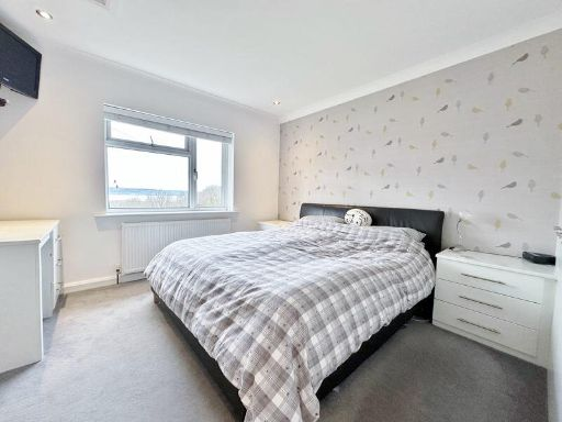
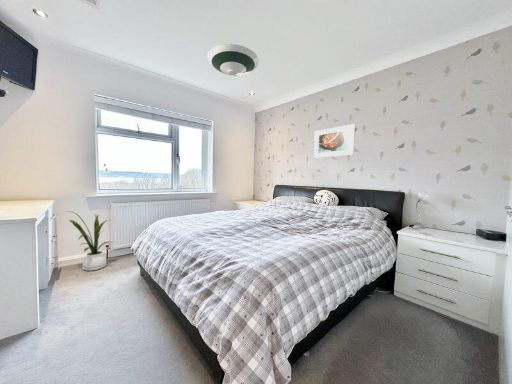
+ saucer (233, 67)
+ house plant (91, 238)
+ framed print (332, 142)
